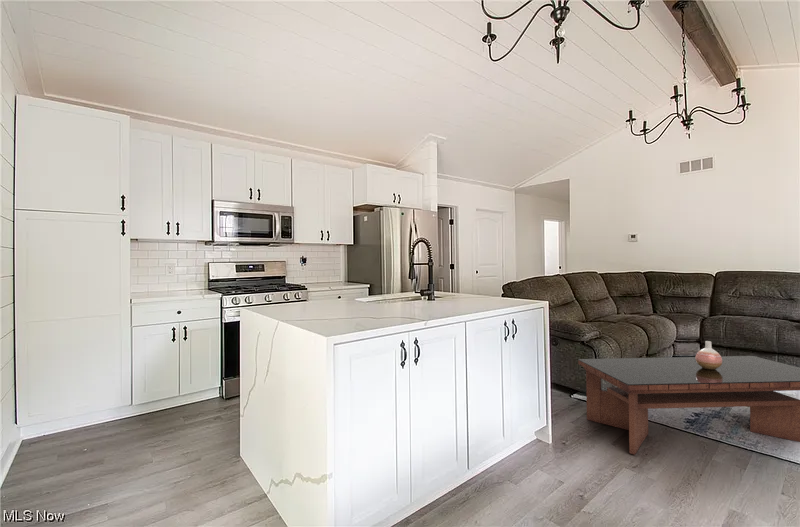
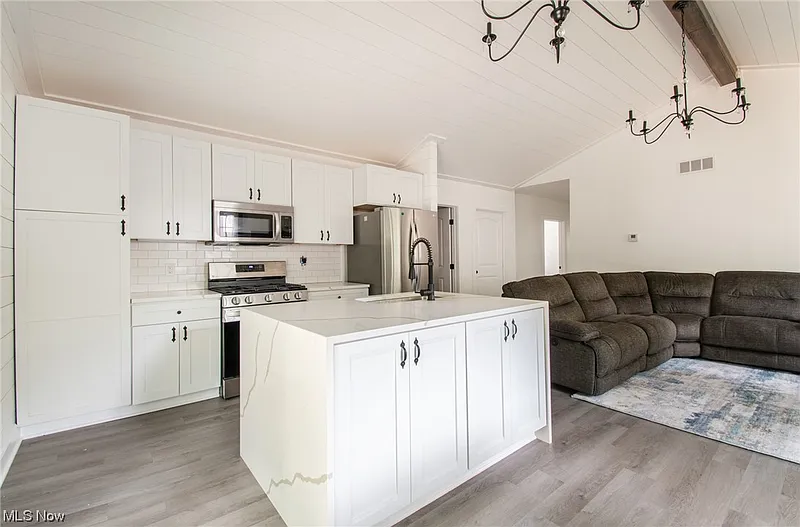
- coffee table (698, 400)
- vase (708, 354)
